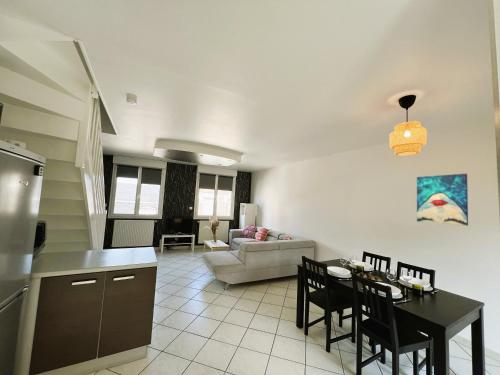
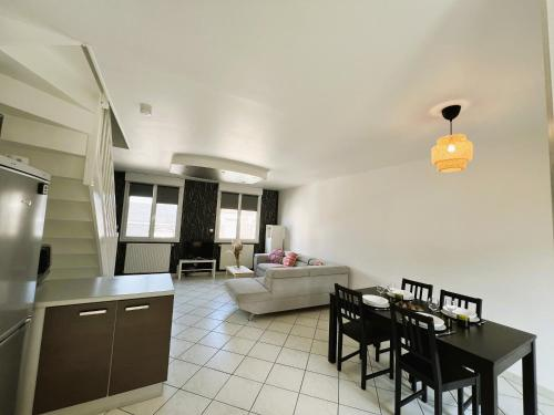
- wall art (440, 199)
